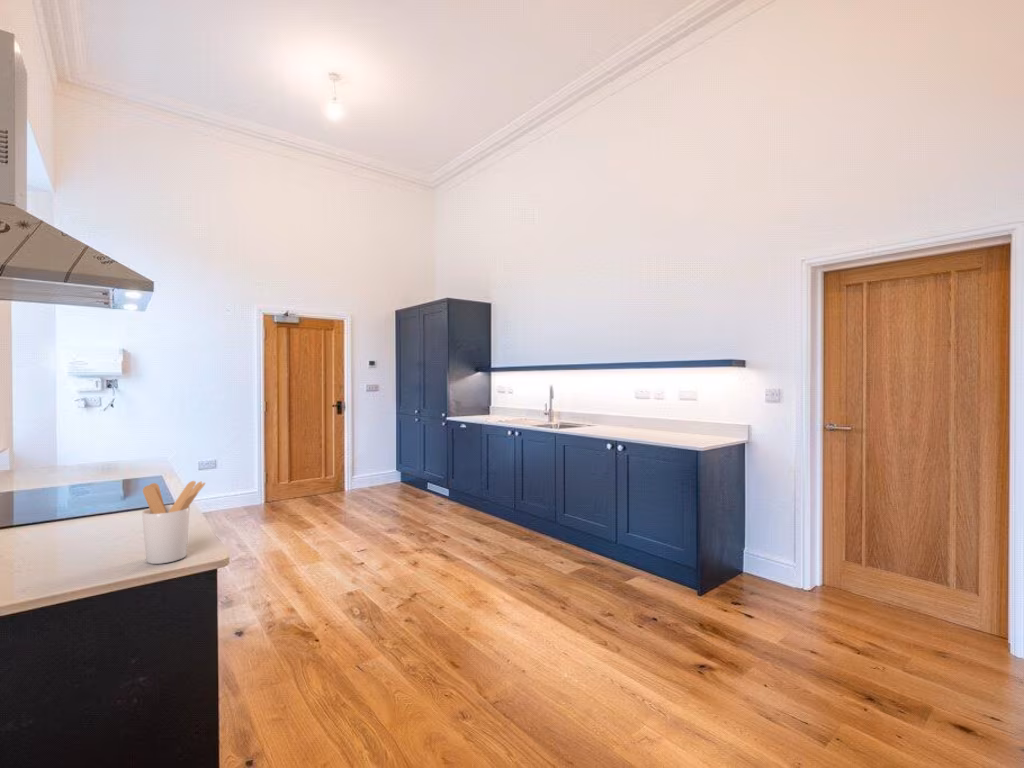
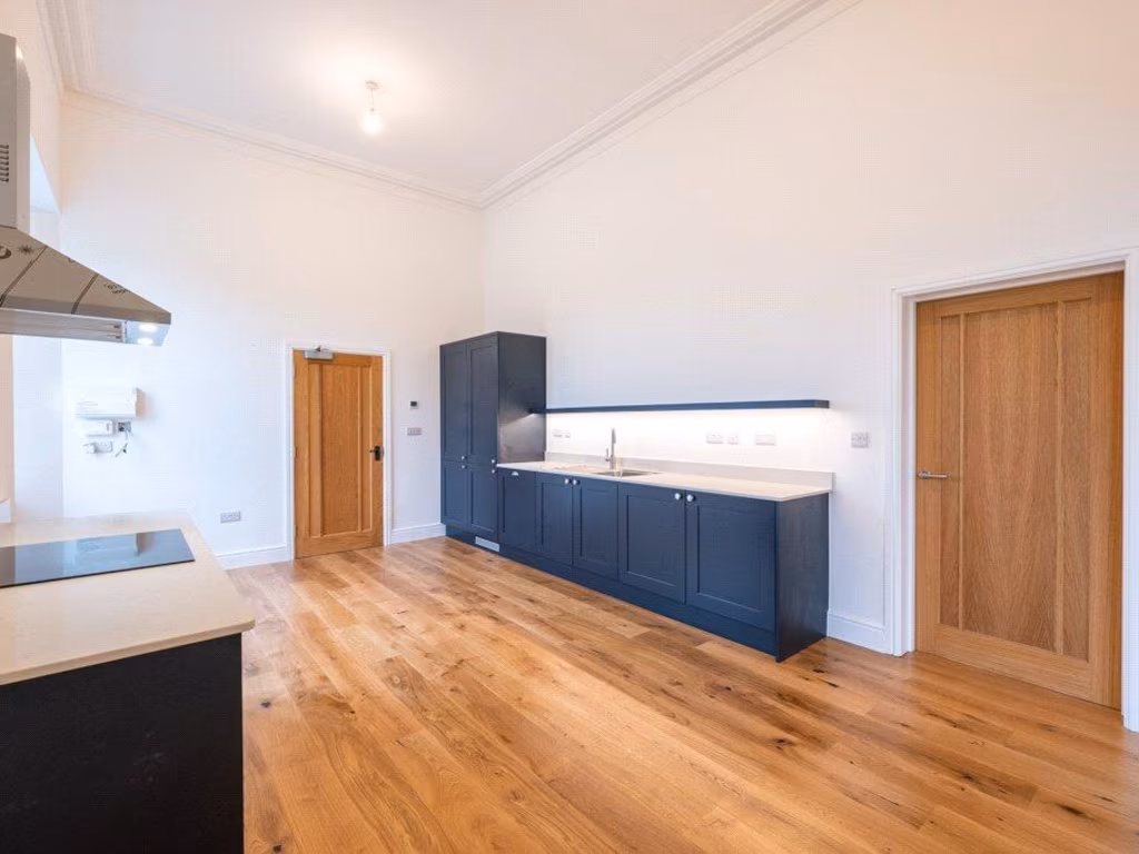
- utensil holder (176, 518)
